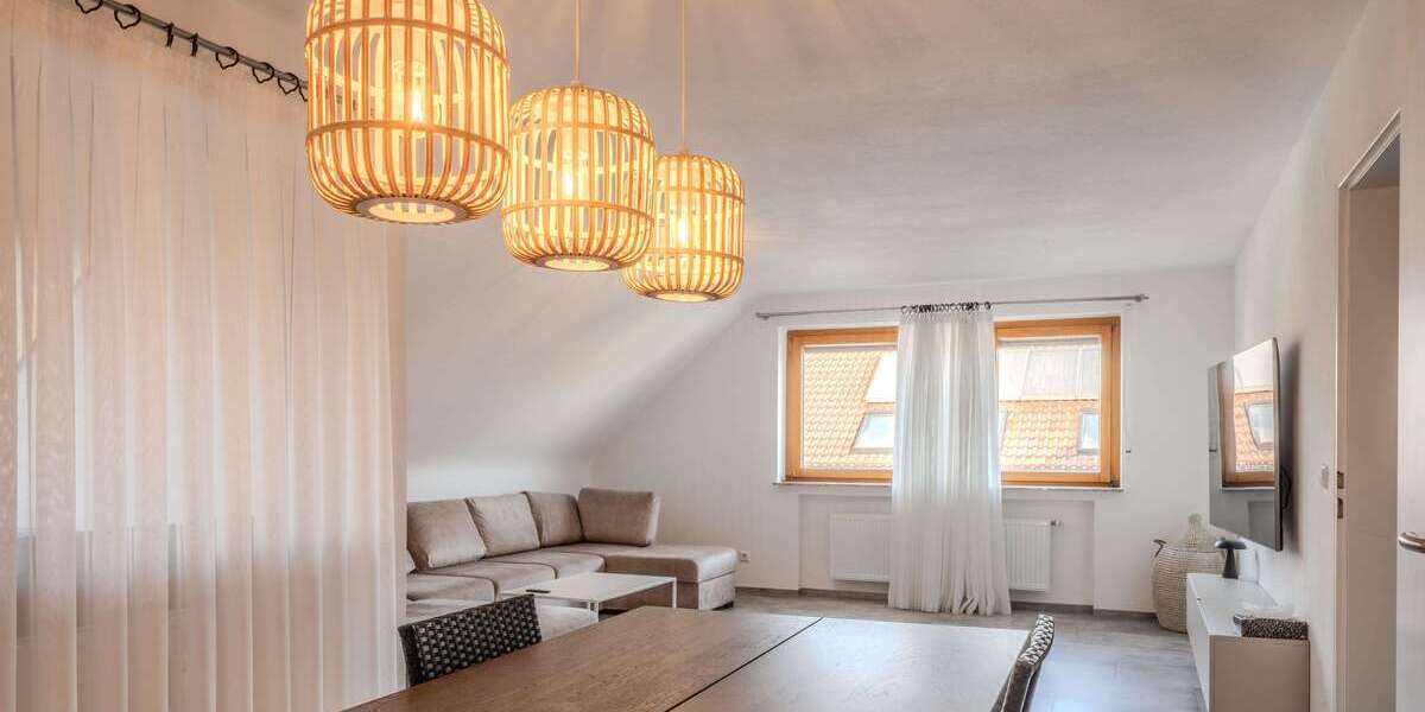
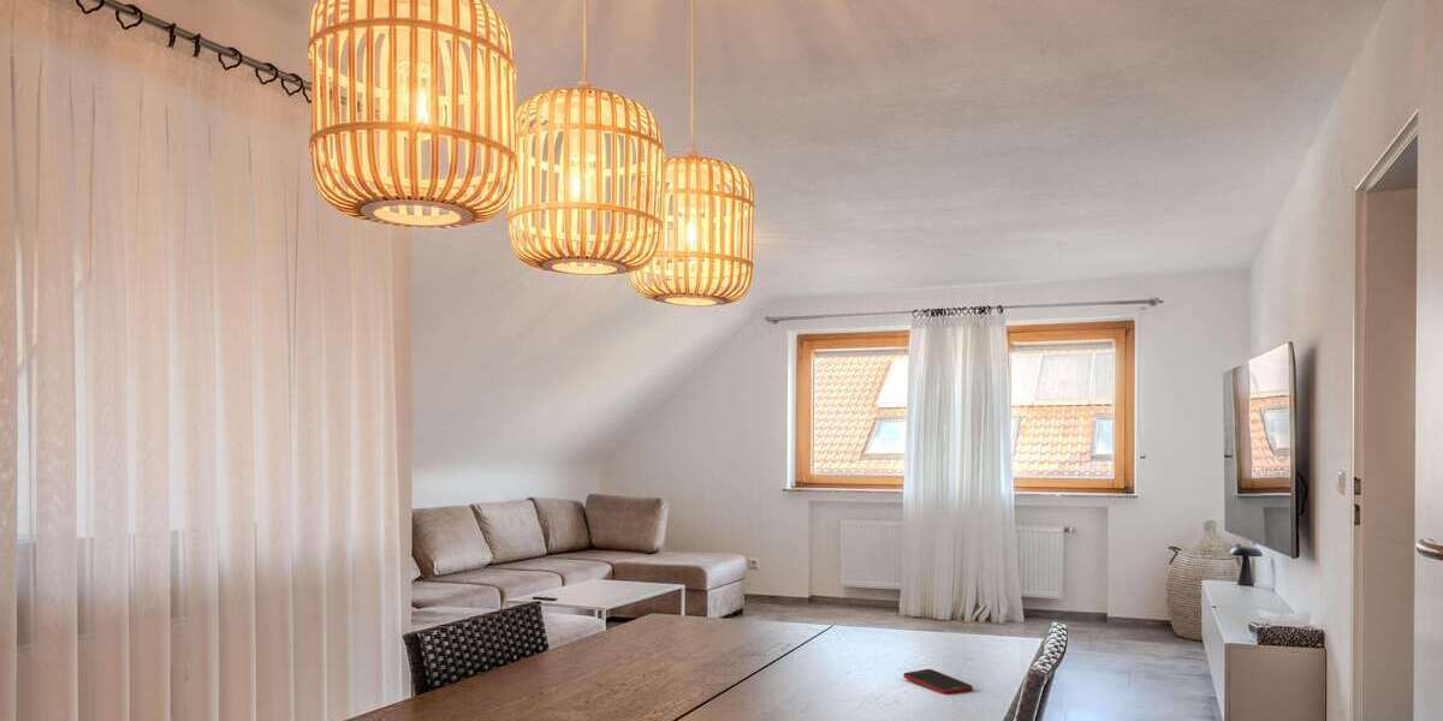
+ cell phone (937, 681)
